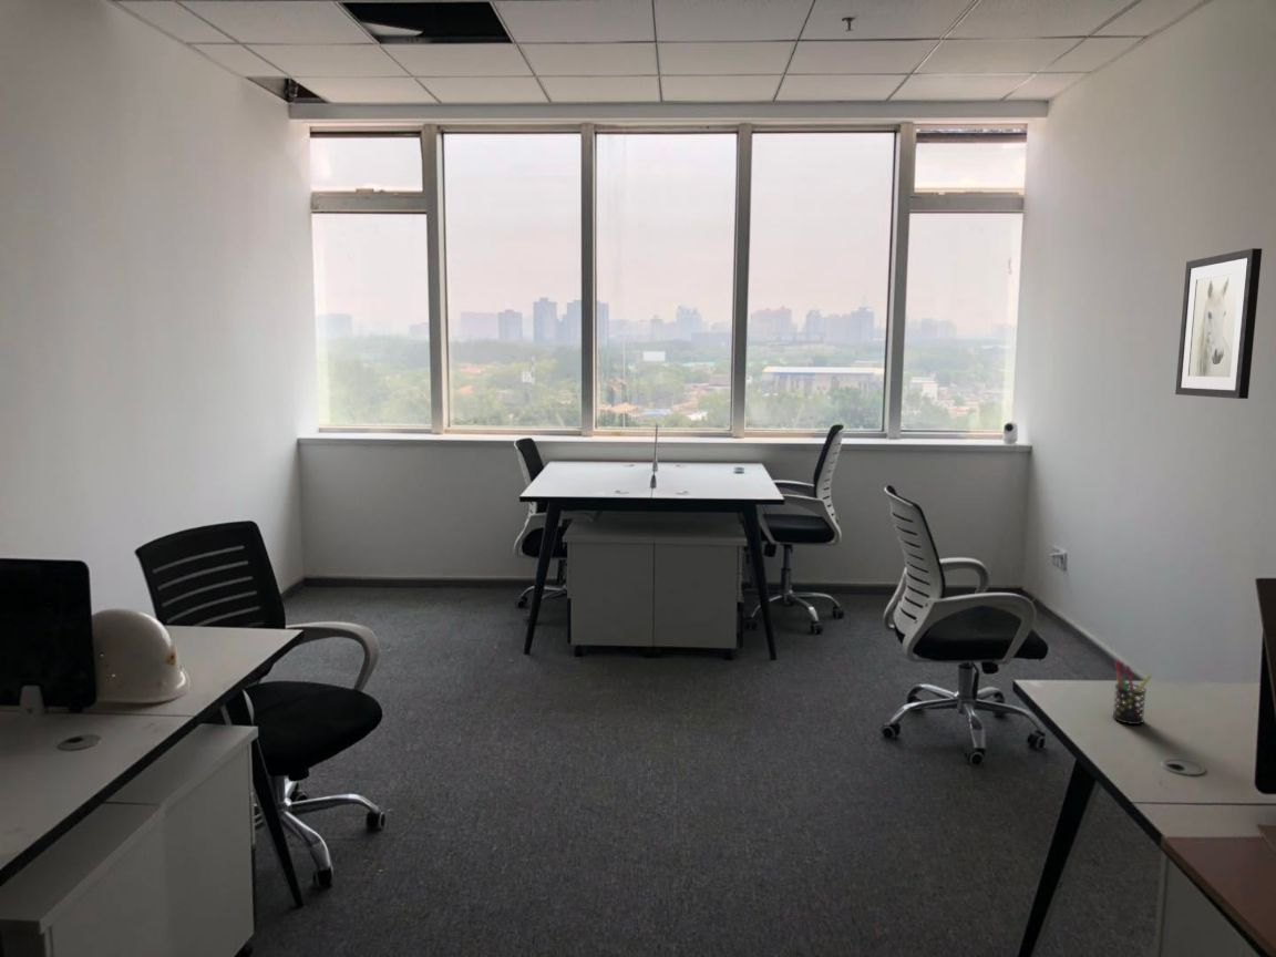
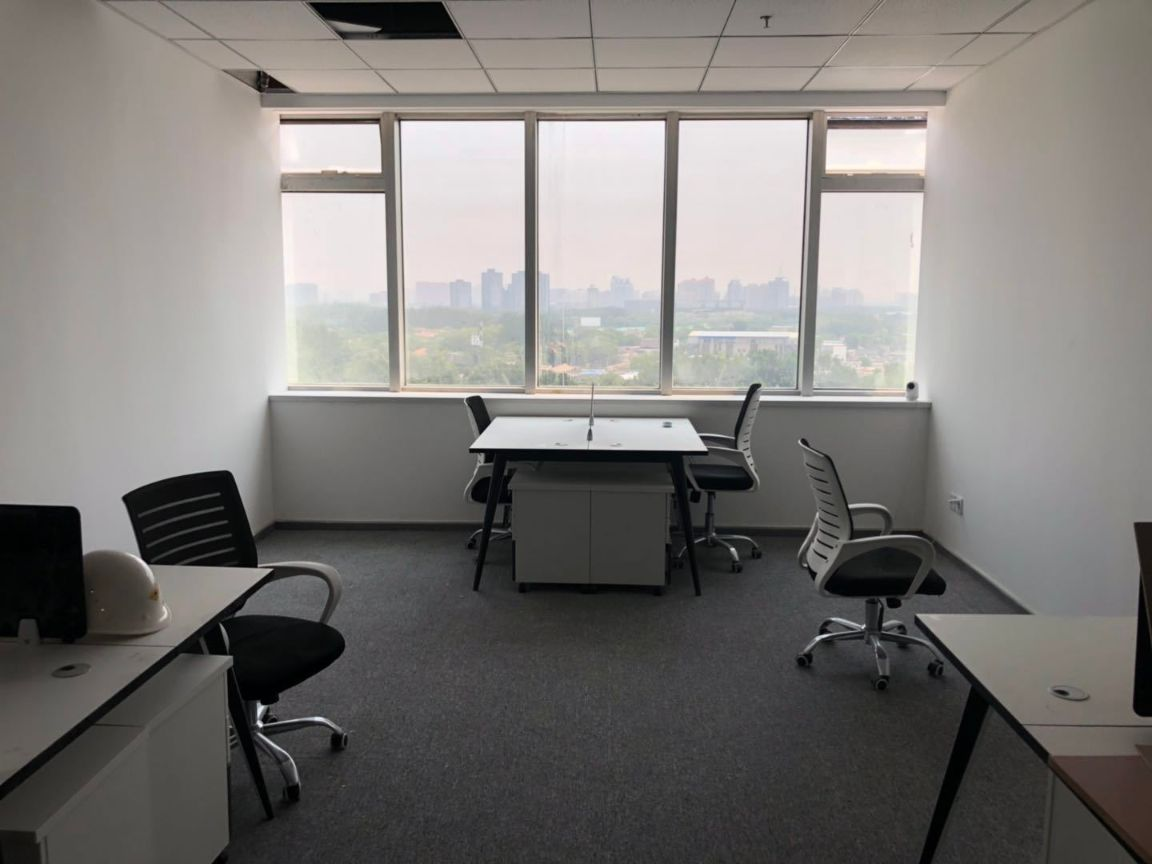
- pen holder (1126, 691)
- wall art (1215, 326)
